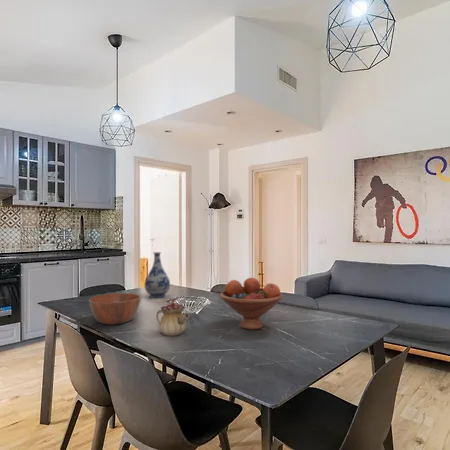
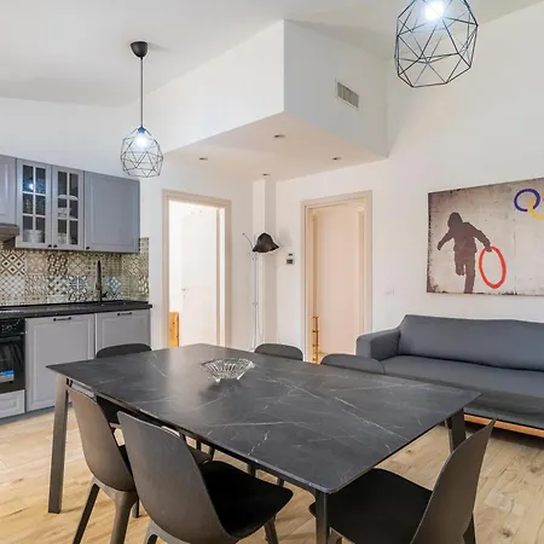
- teapot (171, 315)
- vase (157, 274)
- bowl (115, 309)
- fruit bowl (251, 303)
